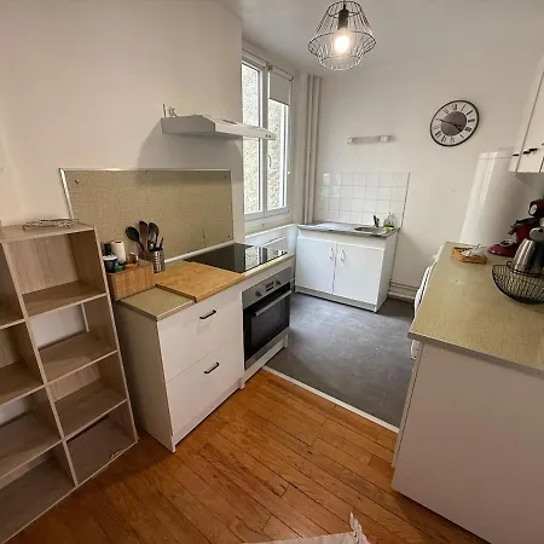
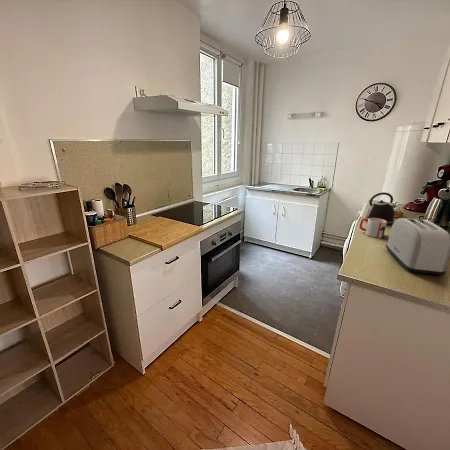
+ toaster (415, 242)
+ mug (372, 226)
+ kettle (381, 207)
